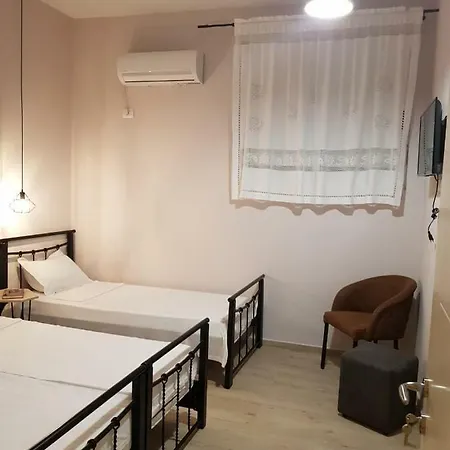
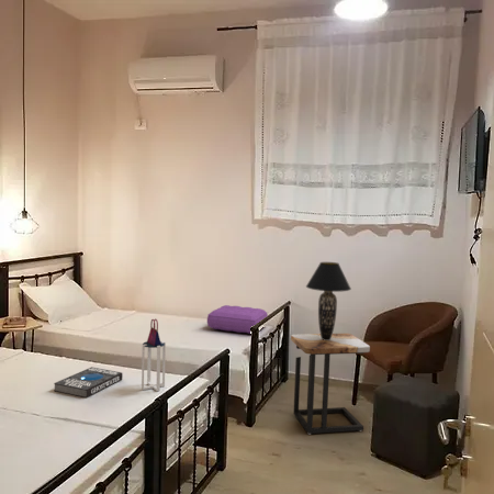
+ side table (327, 381)
+ tote bag (150, 352)
+ pillow (237, 318)
+ table lamp (327, 301)
+ book (89, 381)
